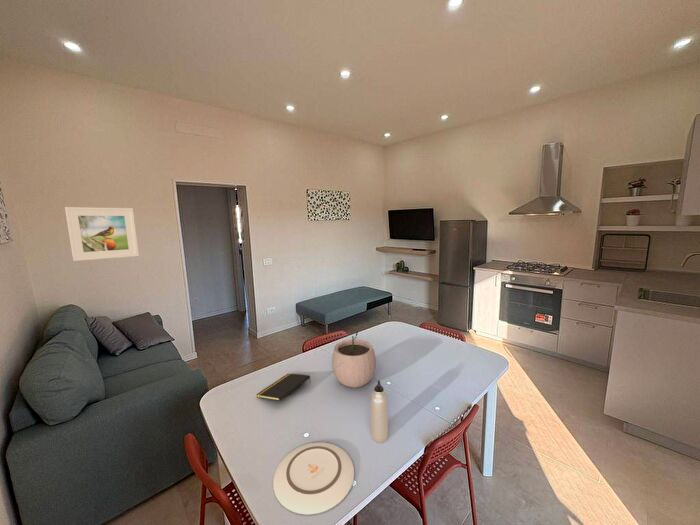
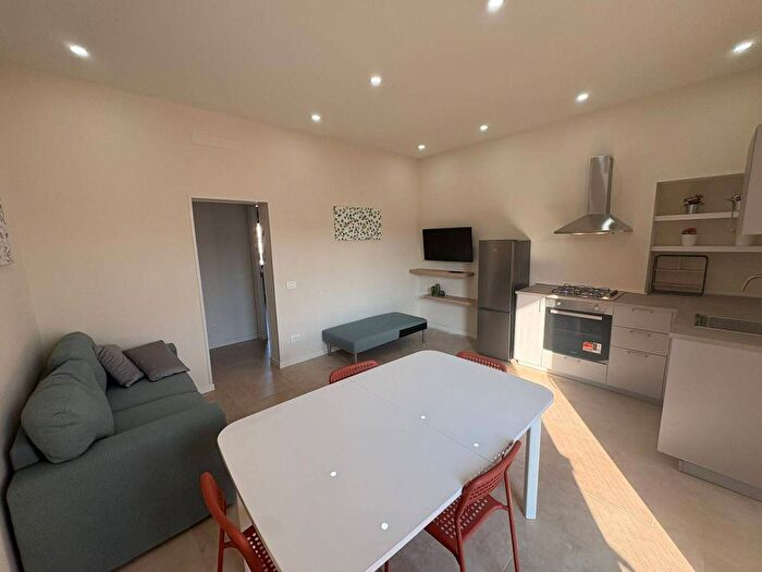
- water bottle (379, 410)
- plate (314, 470)
- notepad (284, 385)
- plant pot (353, 357)
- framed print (104, 233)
